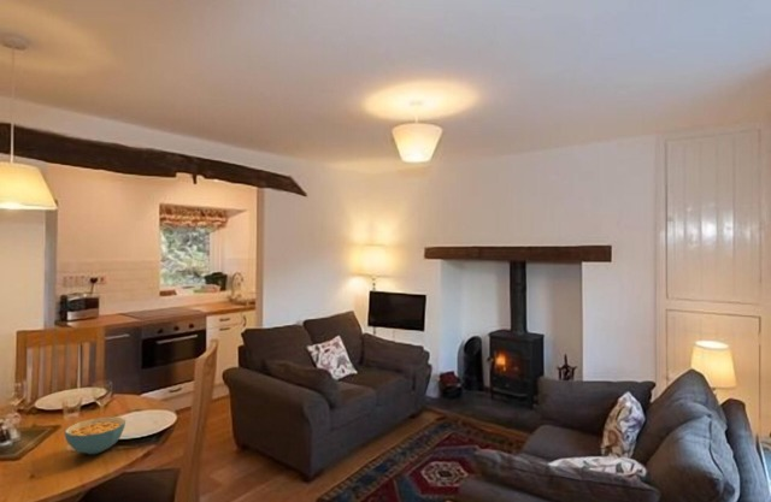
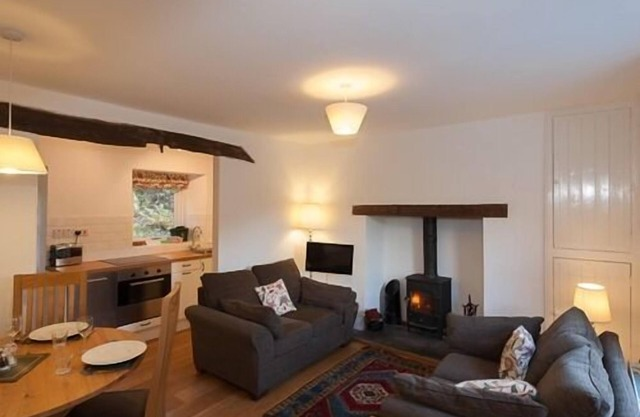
- cereal bowl (95, 438)
